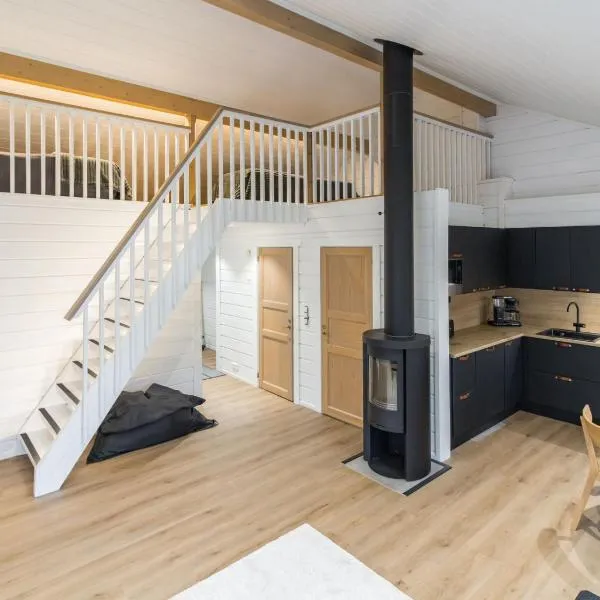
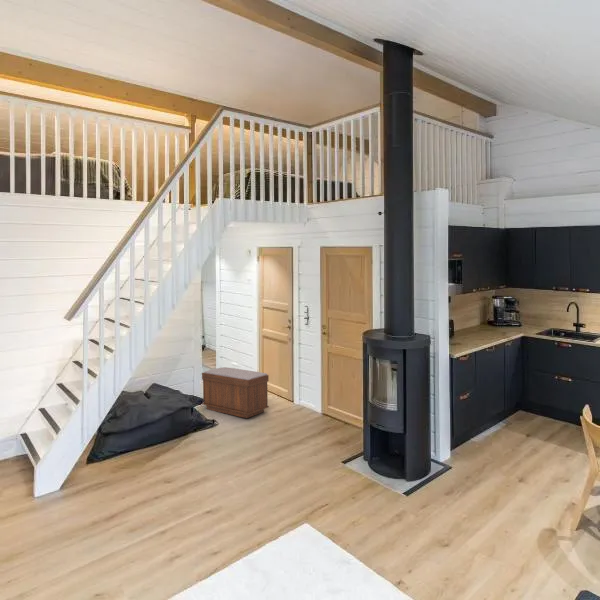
+ bench (235, 390)
